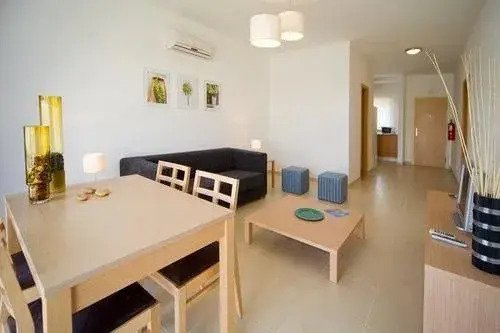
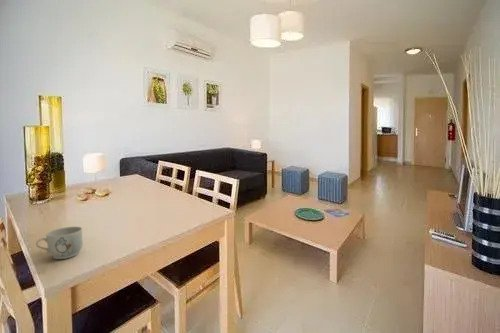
+ mug (60, 243)
